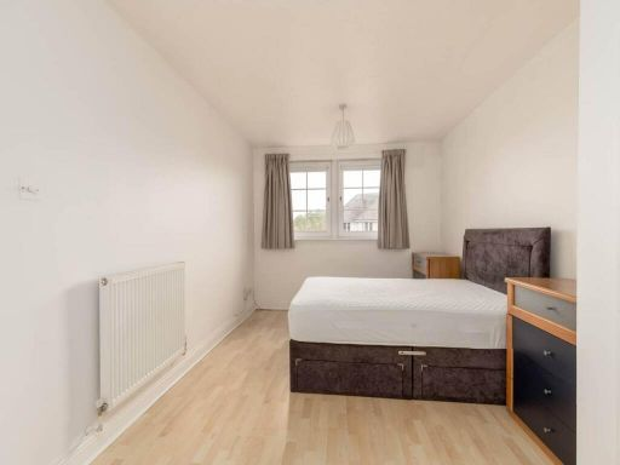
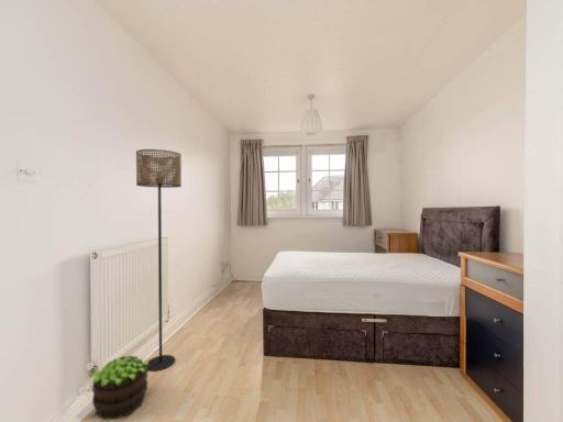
+ potted plant (121, 381)
+ floor lamp (159, 258)
